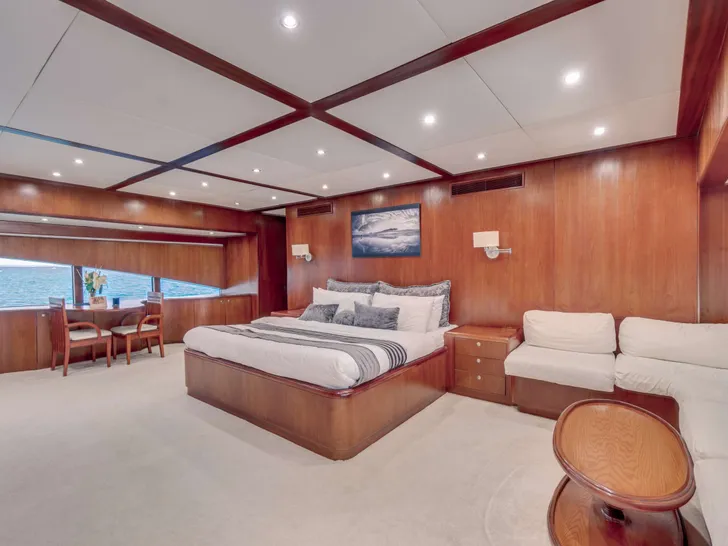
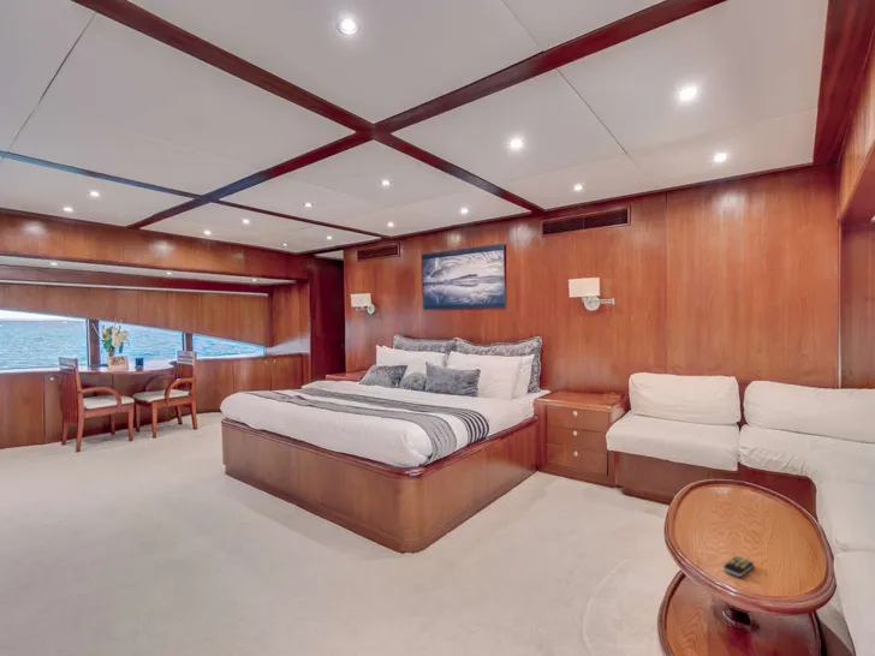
+ remote control (738, 566)
